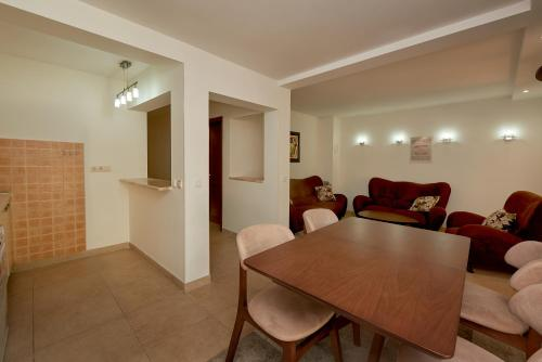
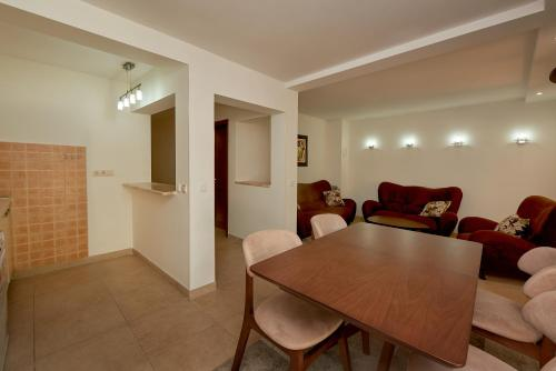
- wall art (421, 150)
